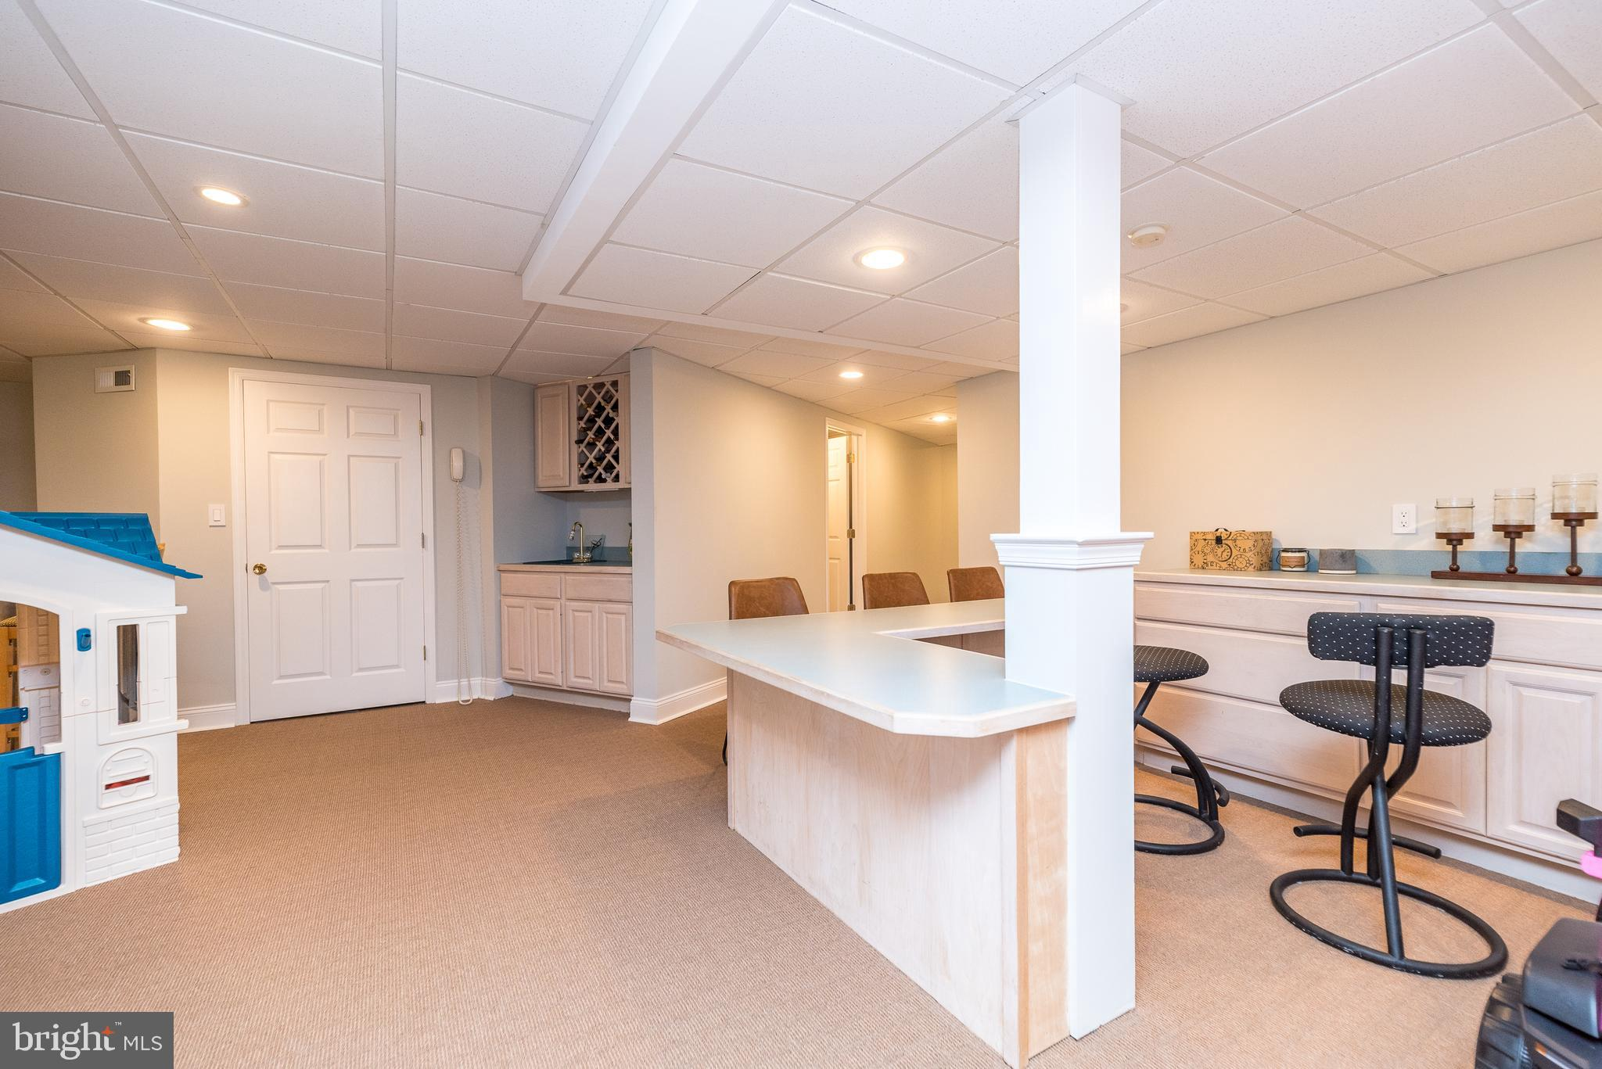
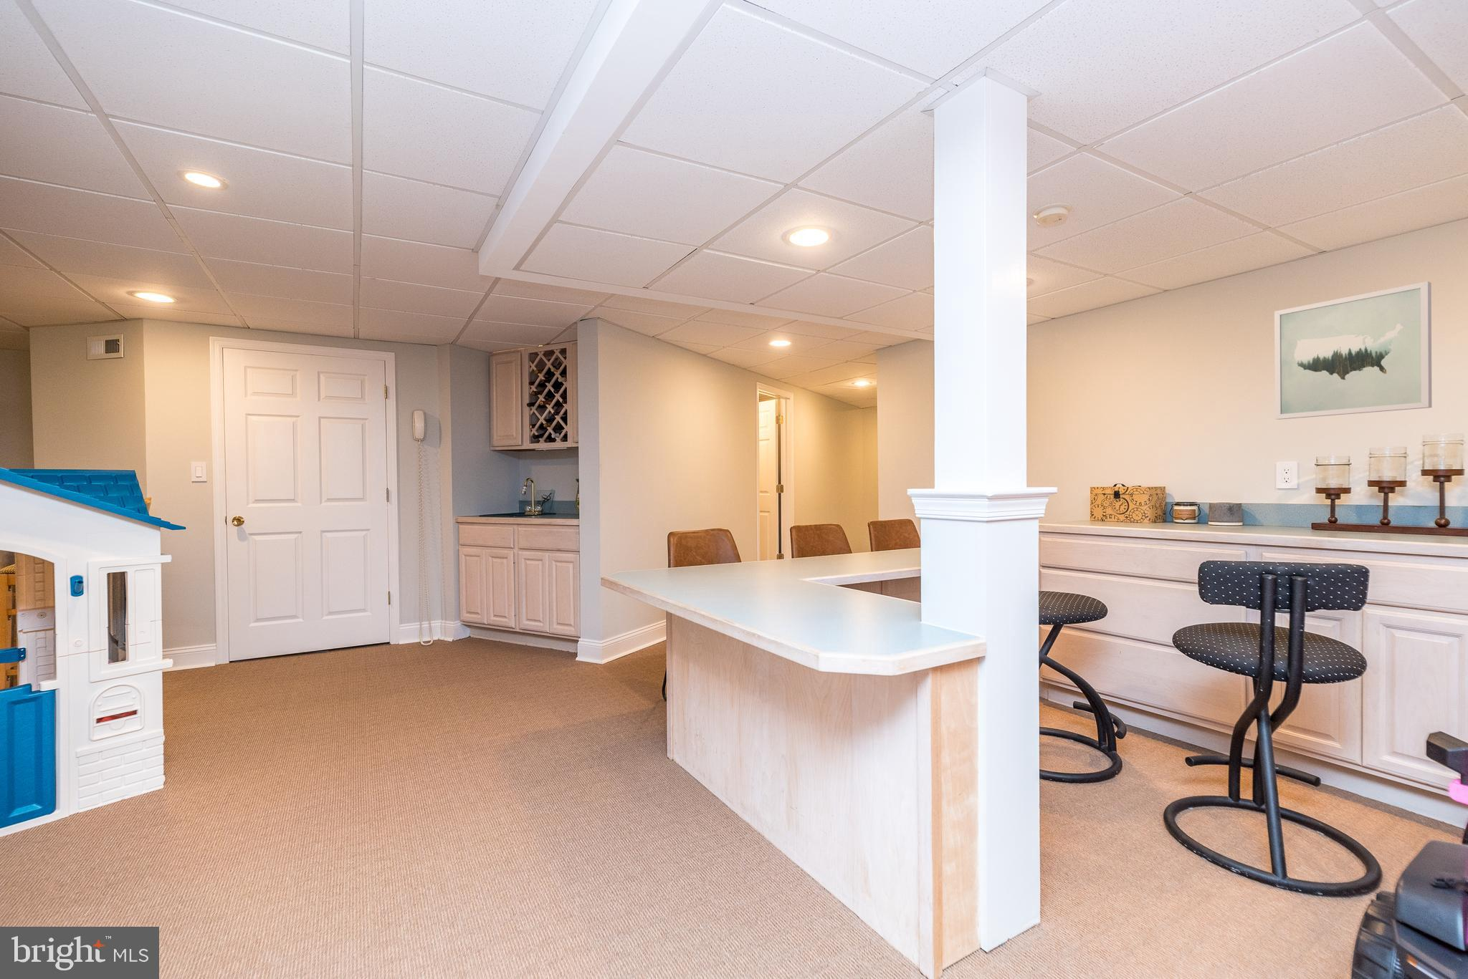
+ wall art (1347, 356)
